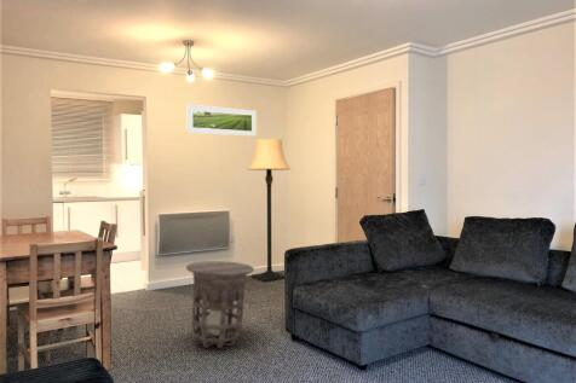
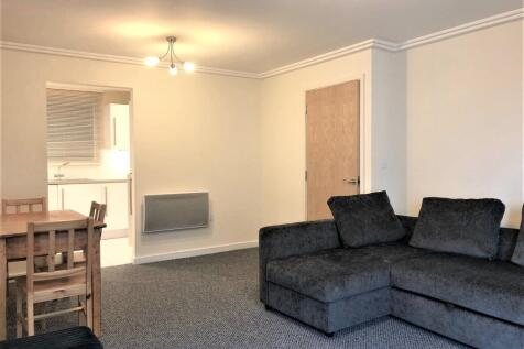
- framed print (223, 121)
- side table (220, 303)
- lamp (269, 209)
